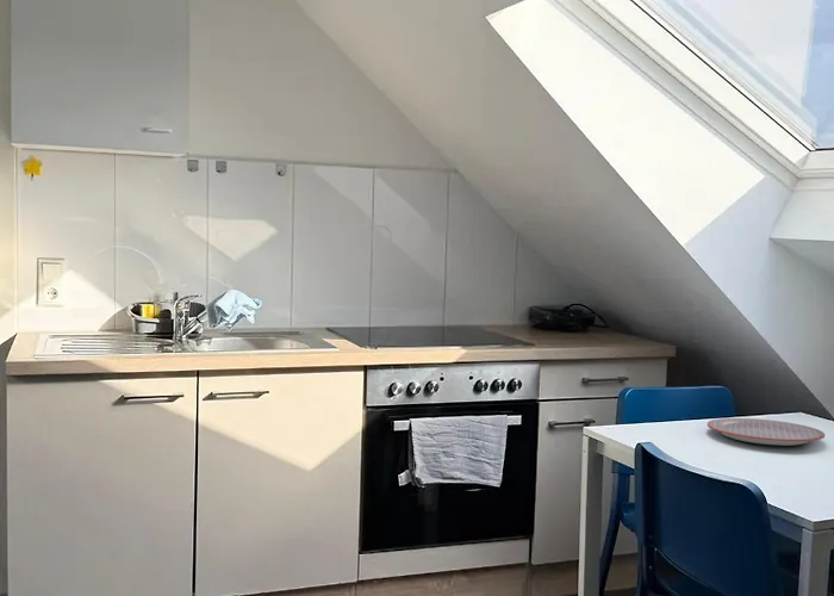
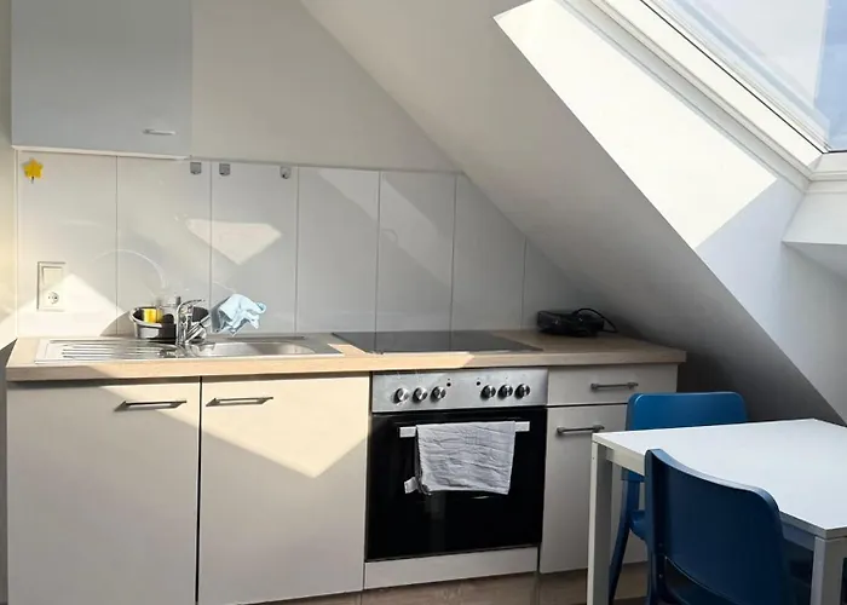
- plate (764, 432)
